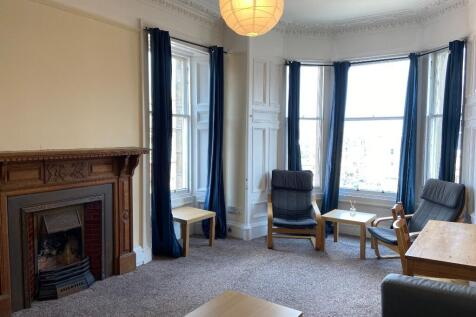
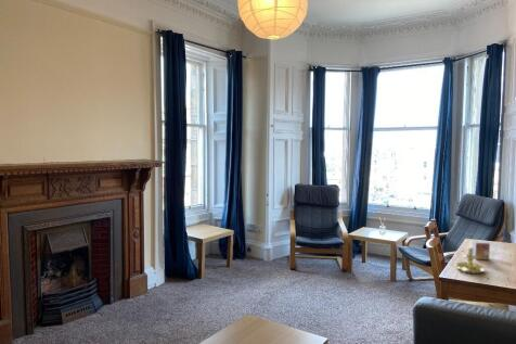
+ small box (480, 250)
+ candle holder (470, 255)
